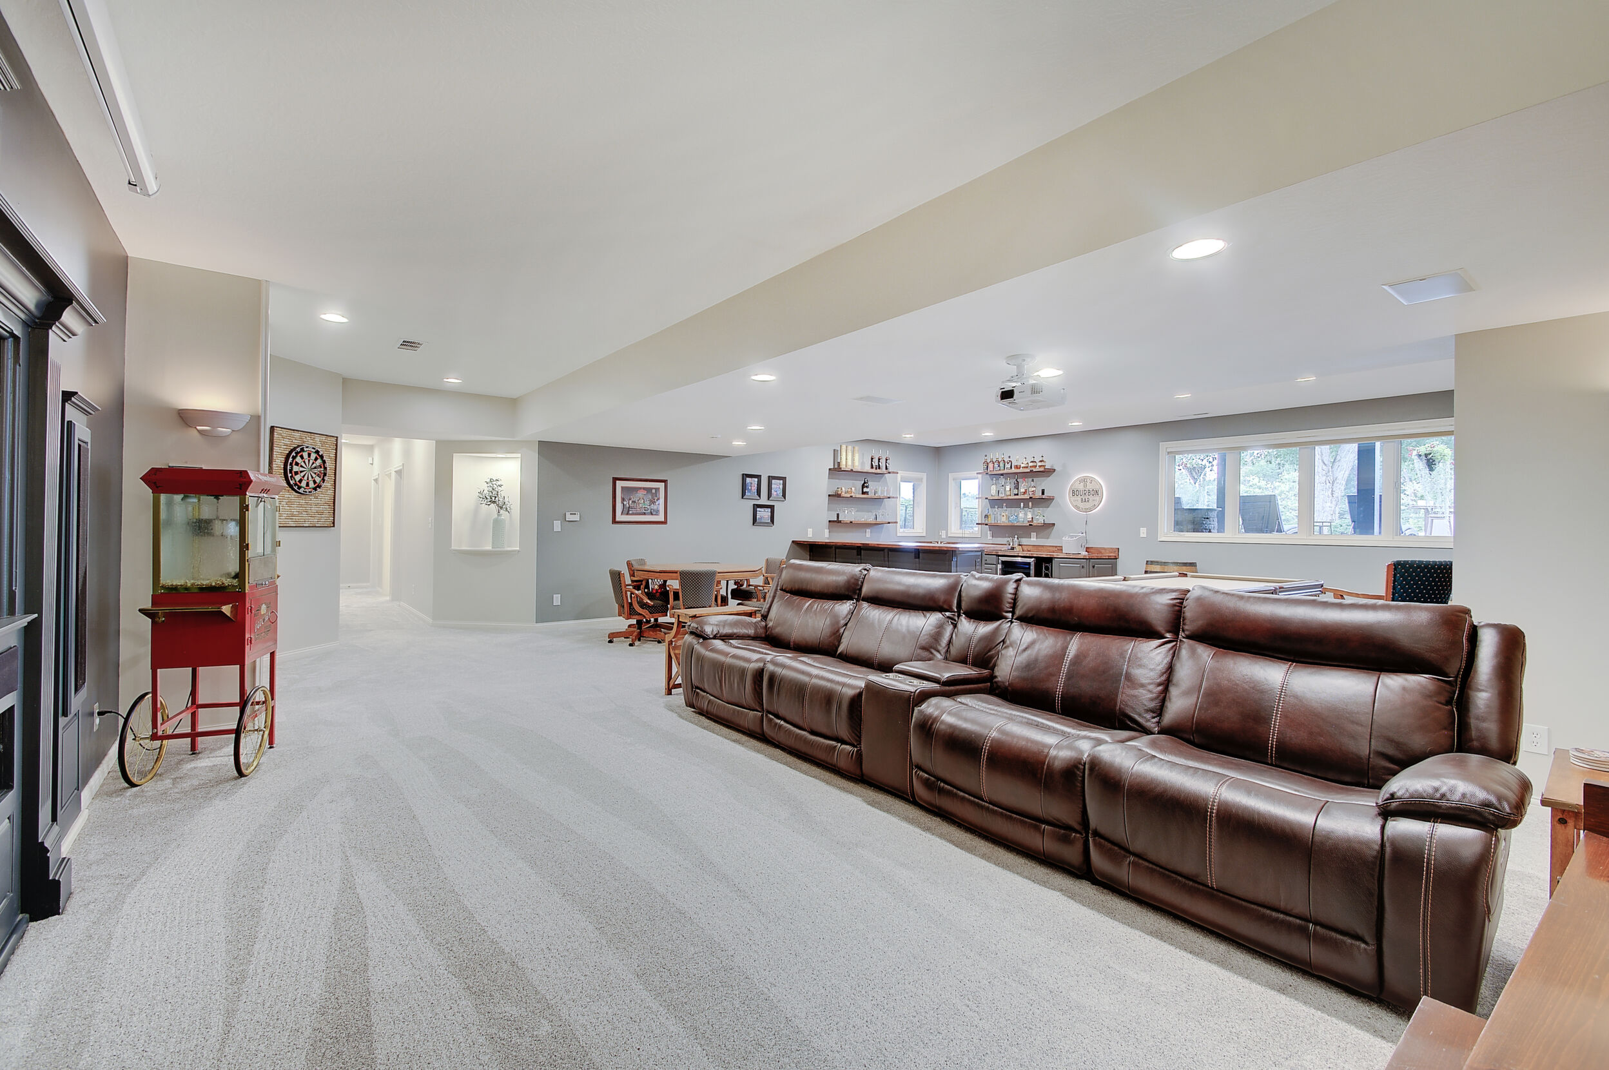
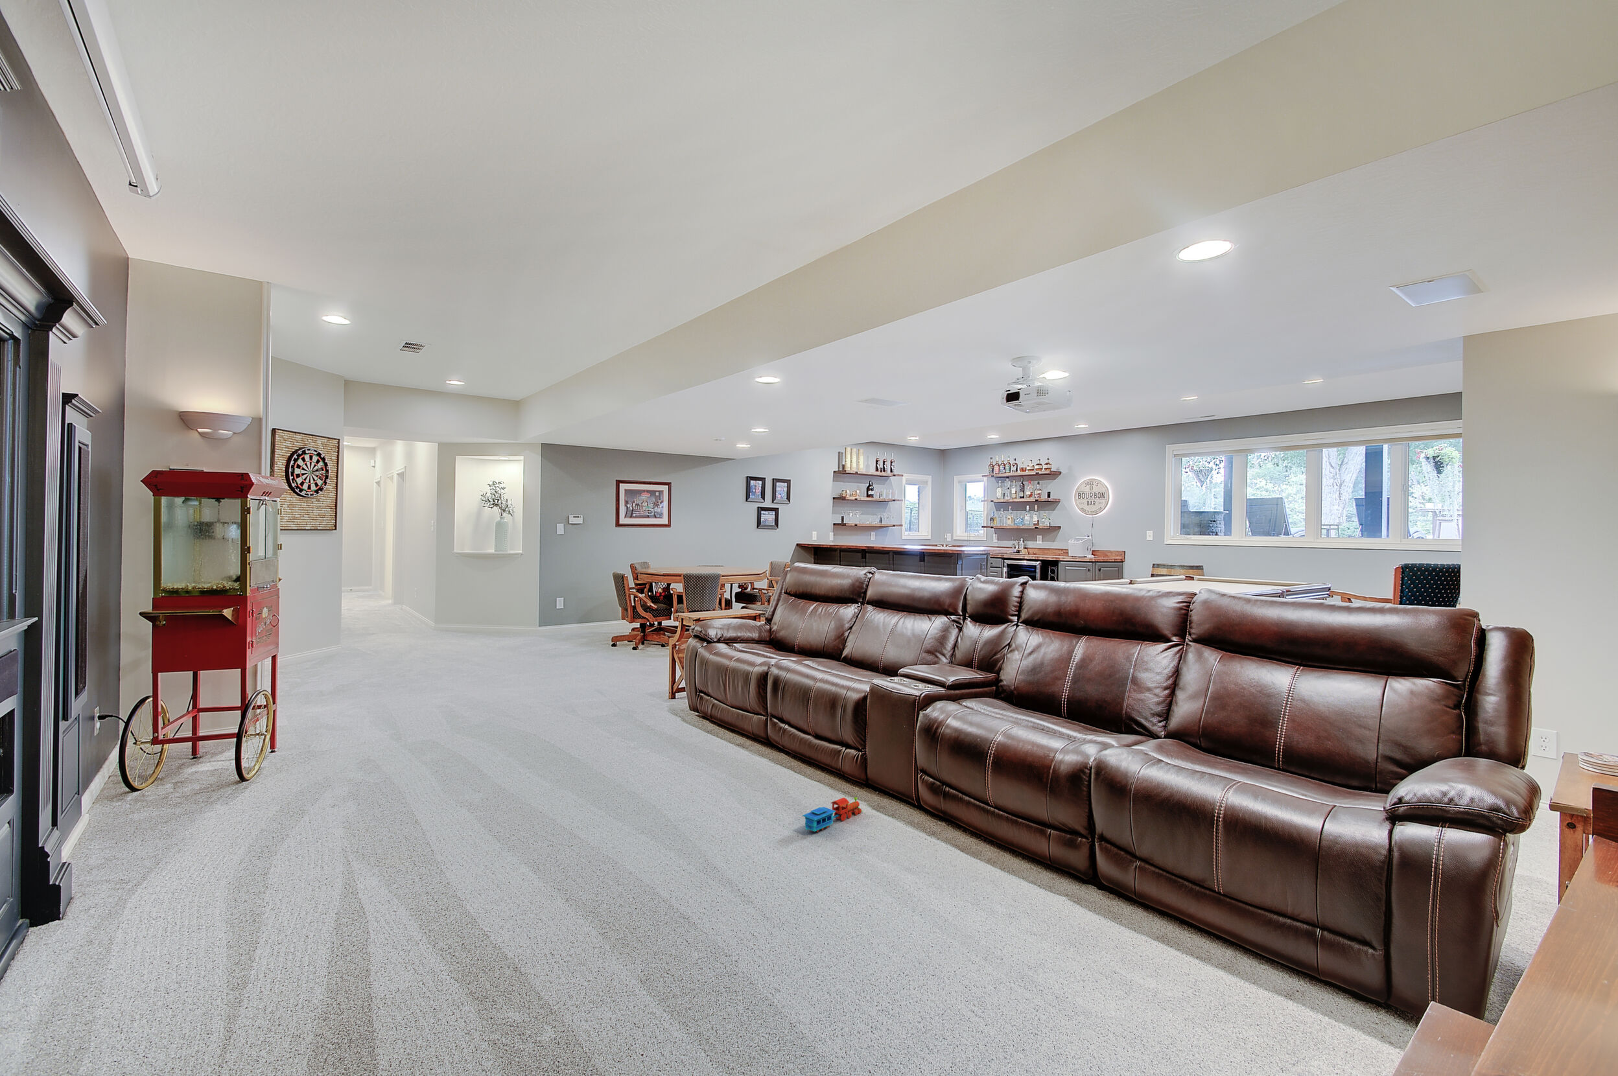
+ toy train (835, 812)
